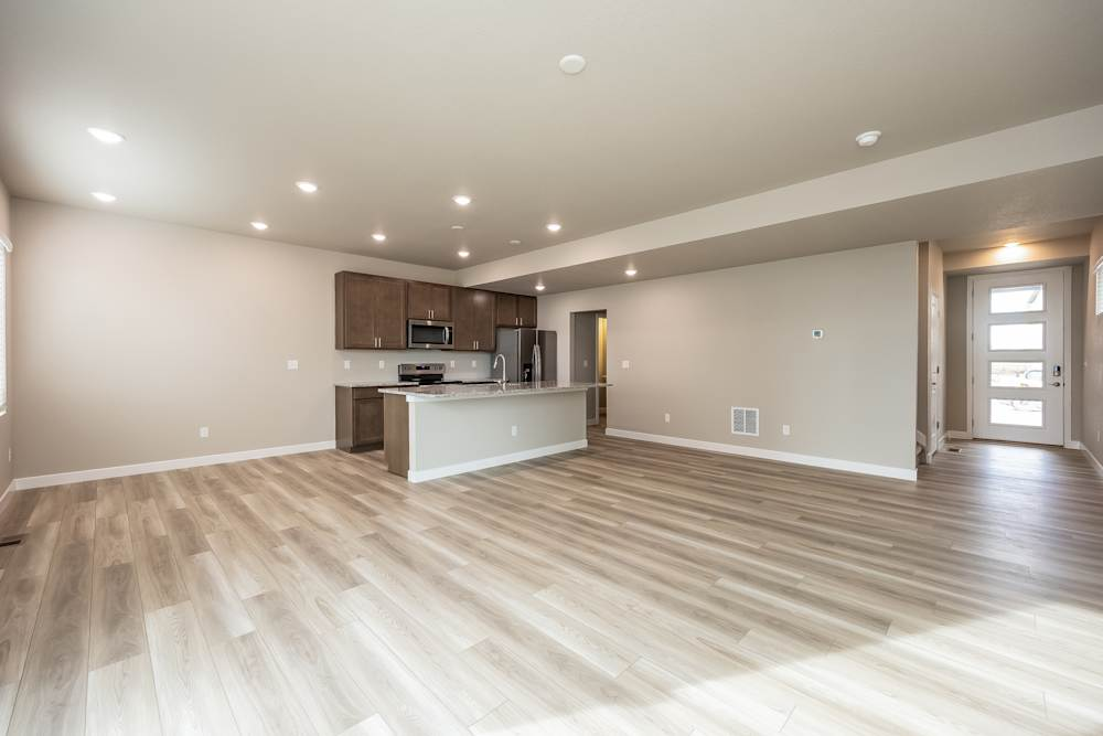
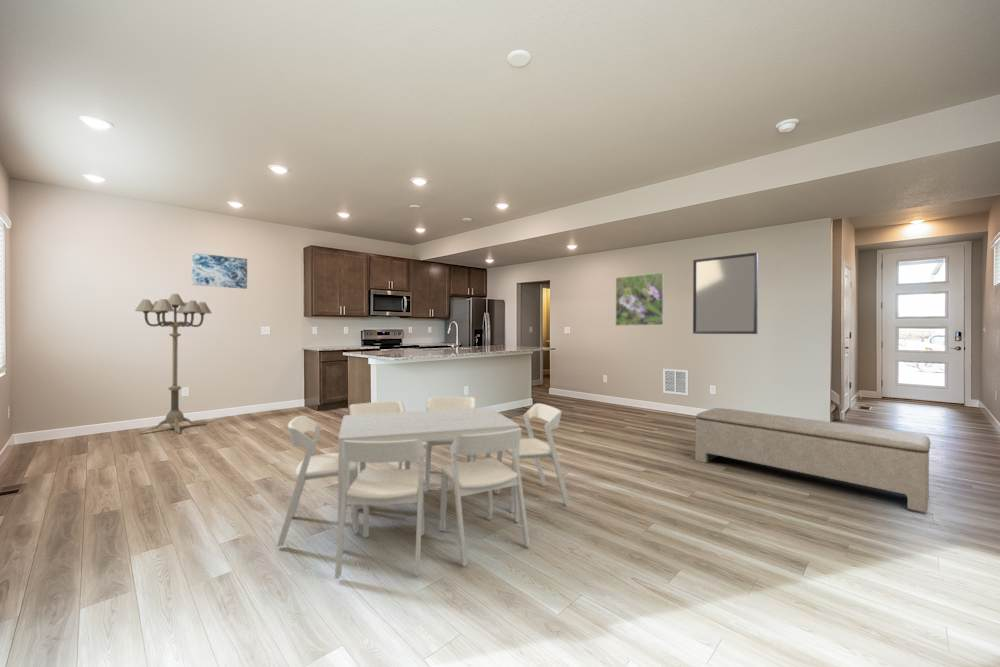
+ wall art (220, 271)
+ home mirror (723, 295)
+ bench (798, 448)
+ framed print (638, 300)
+ floor lamp (175, 361)
+ dining set (430, 460)
